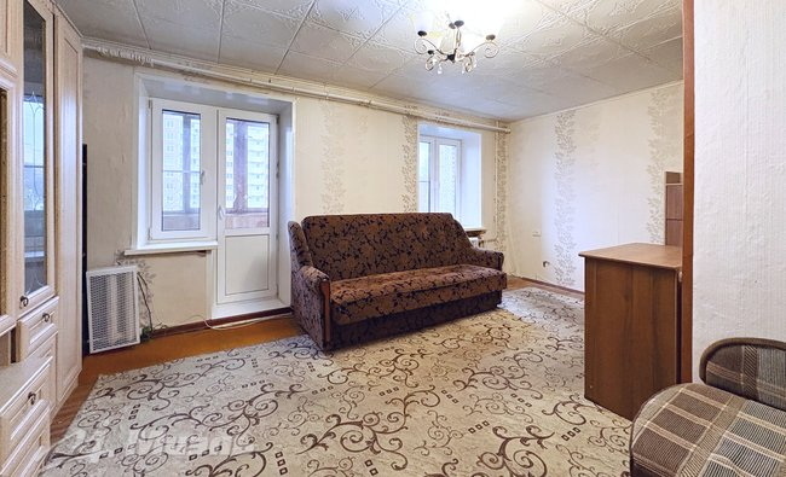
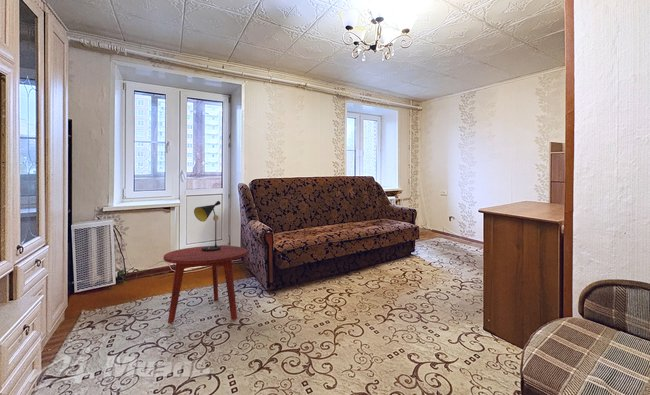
+ table lamp (215, 225)
+ side table (213, 282)
